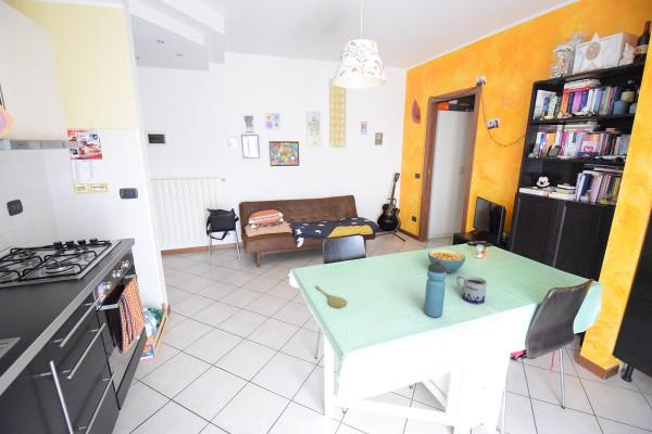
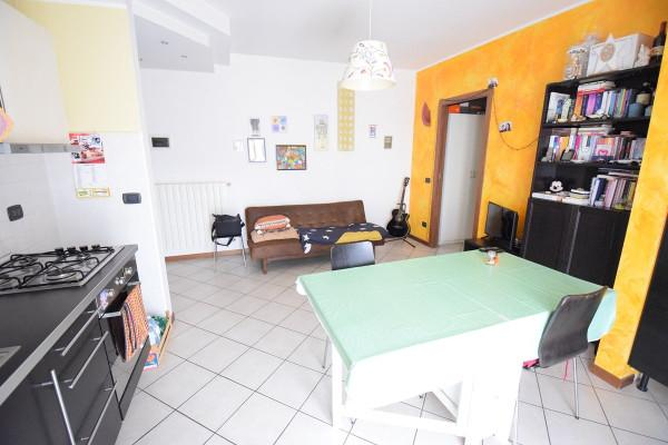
- water bottle (435, 288)
- mug (471, 289)
- spoon (328, 295)
- cereal bowl (446, 263)
